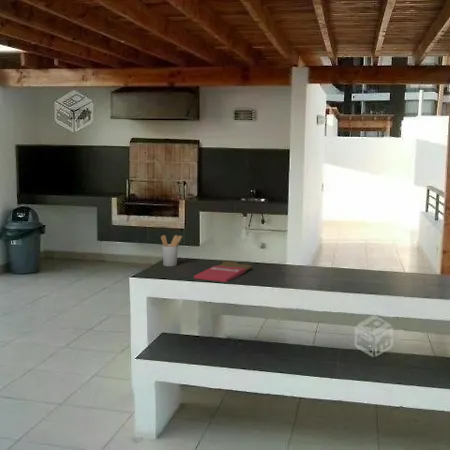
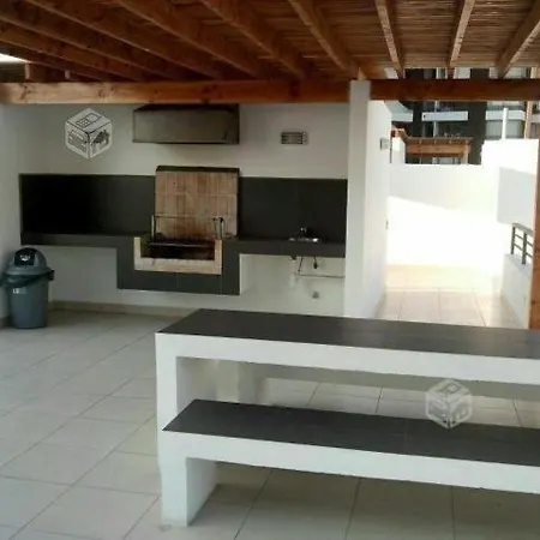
- cutting board (225, 269)
- utensil holder (172, 249)
